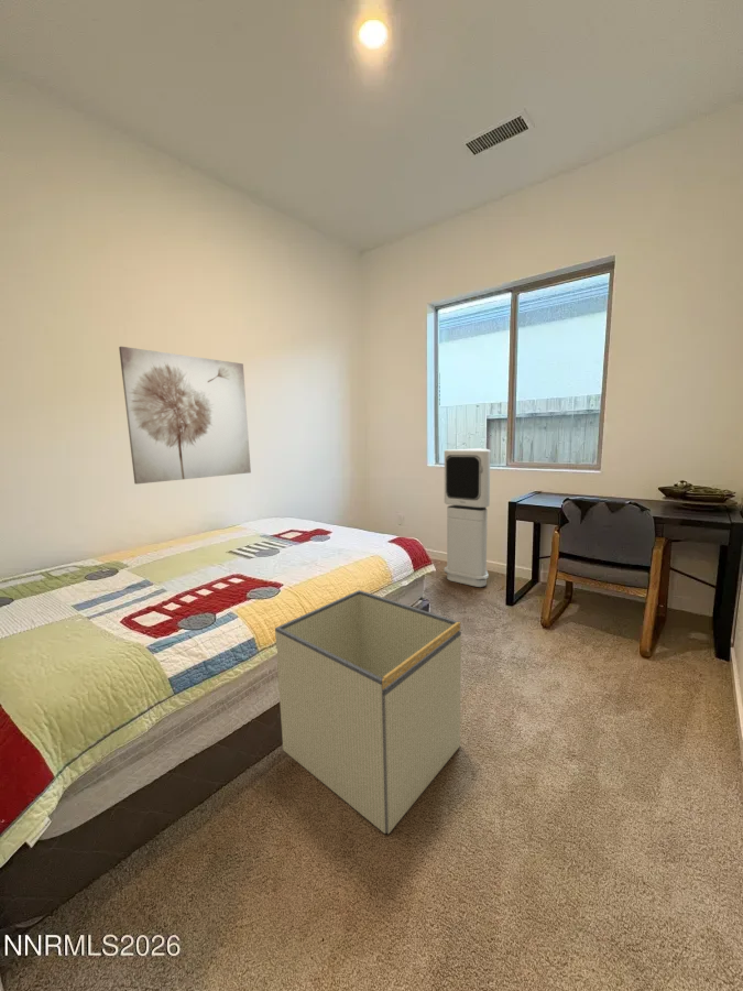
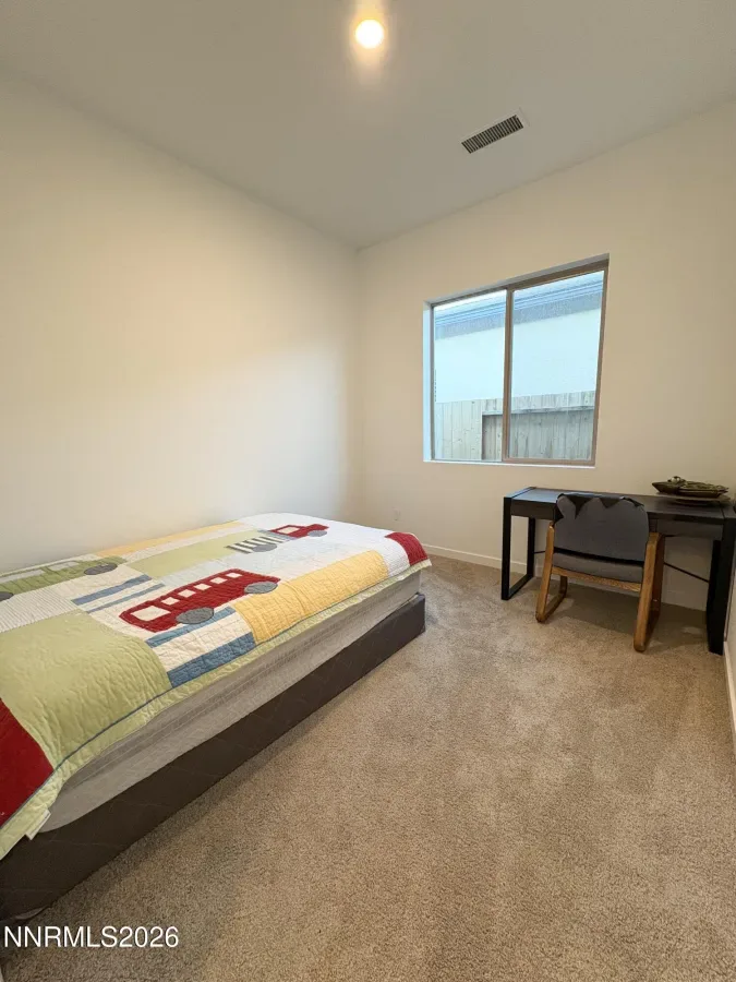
- storage bin (370, 687)
- air purifier (472, 514)
- wall art (194, 417)
